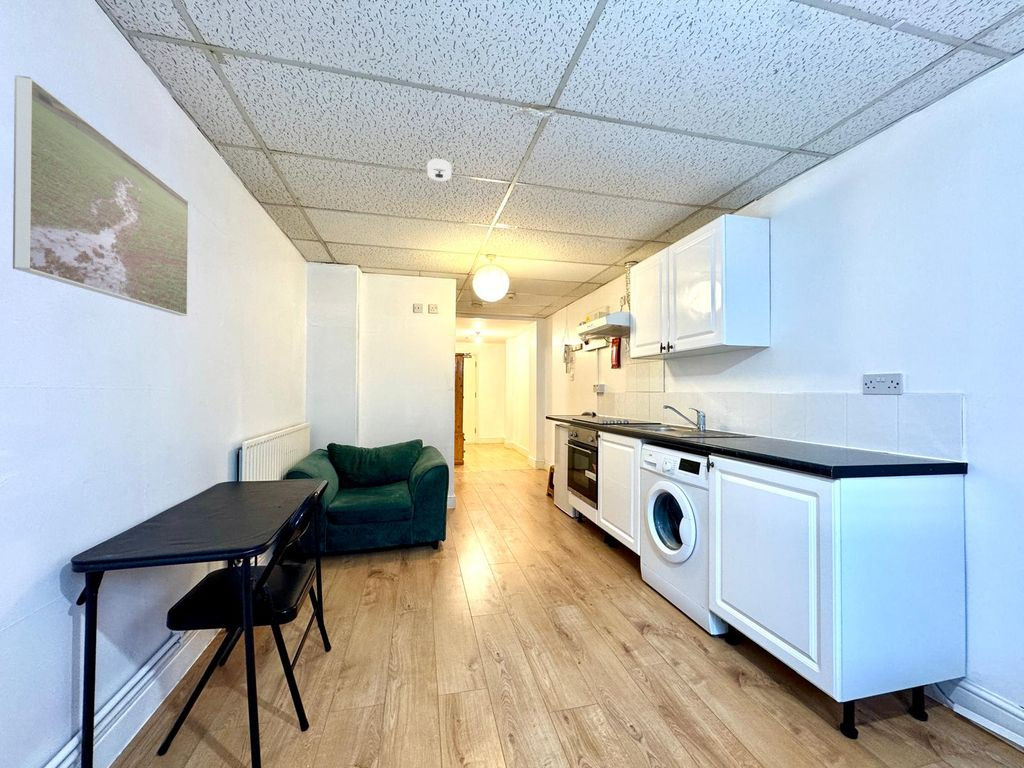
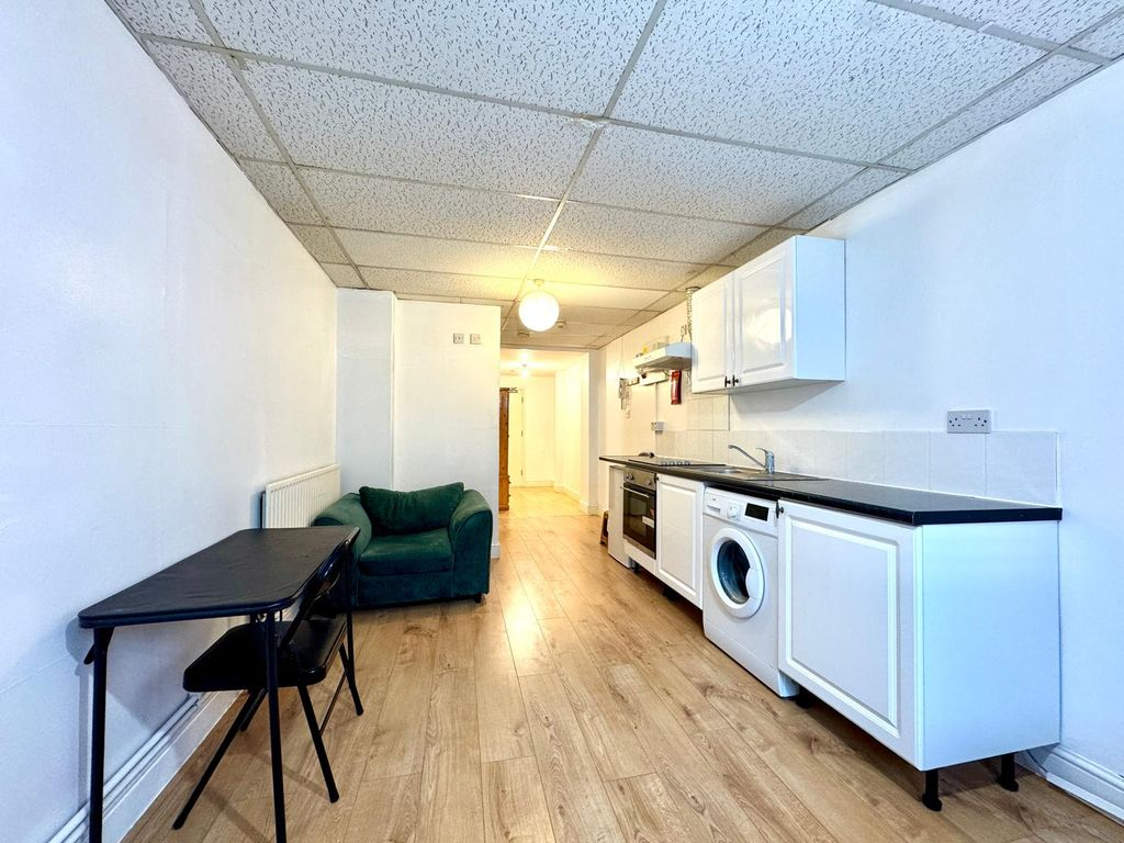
- smoke detector (439, 171)
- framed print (122, 226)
